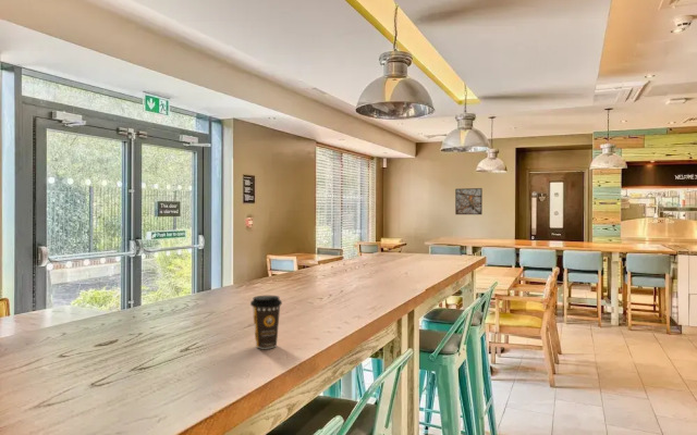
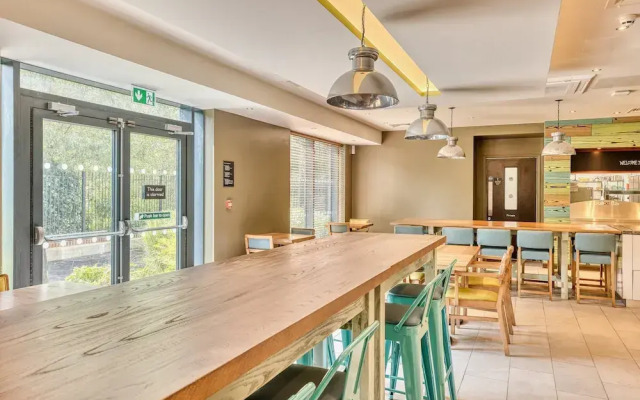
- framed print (468, 201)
- coffee cup (266, 321)
